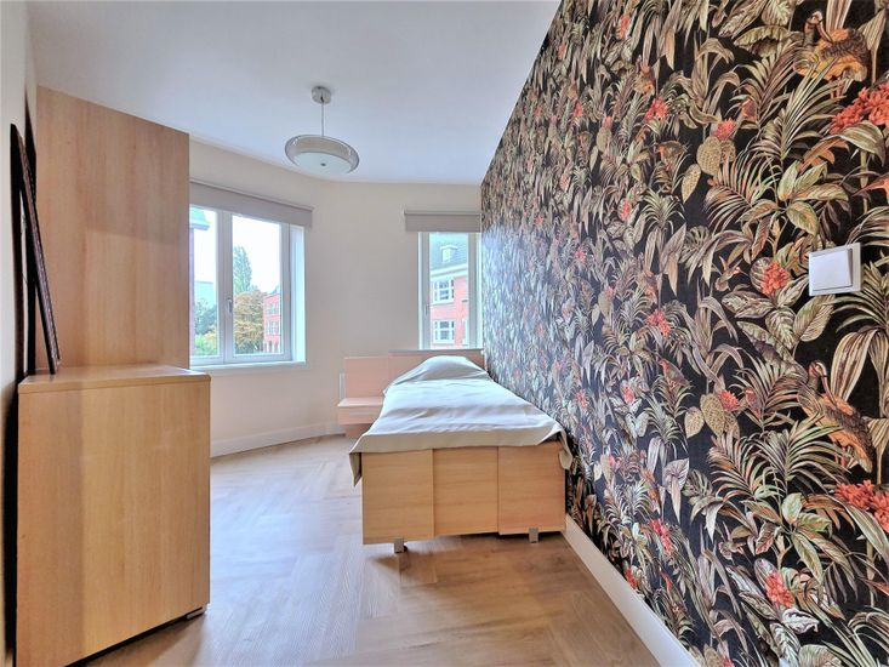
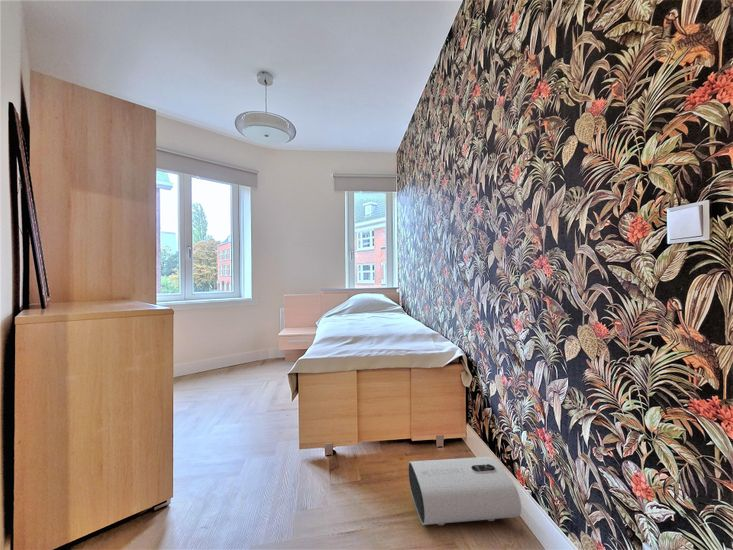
+ air purifier (461, 487)
